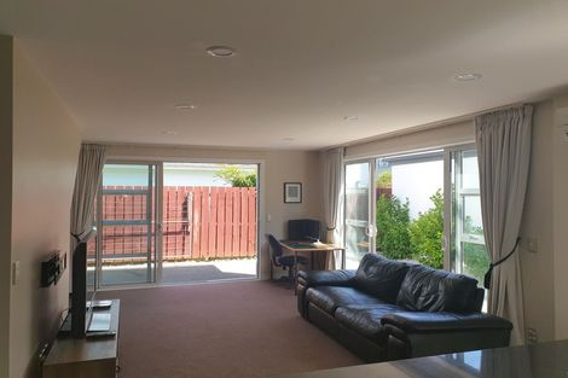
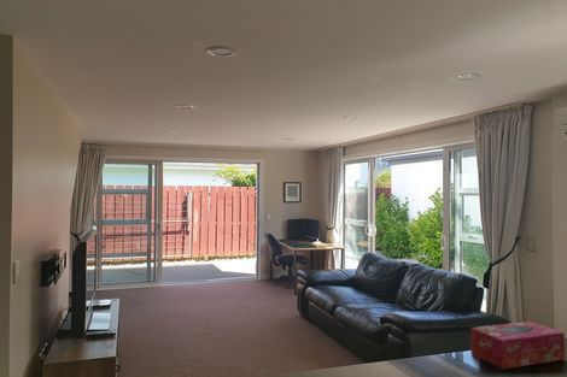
+ tissue box (516, 343)
